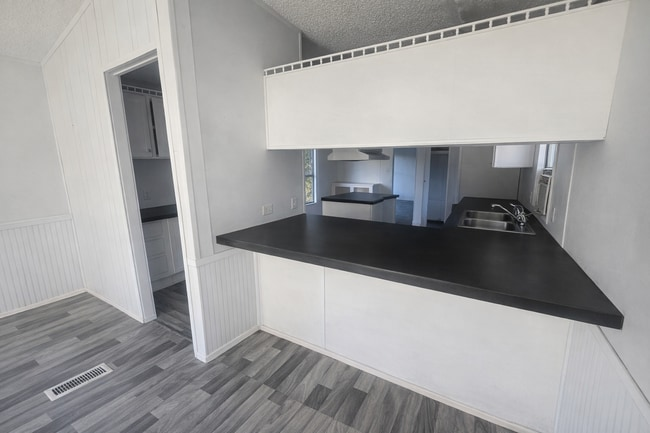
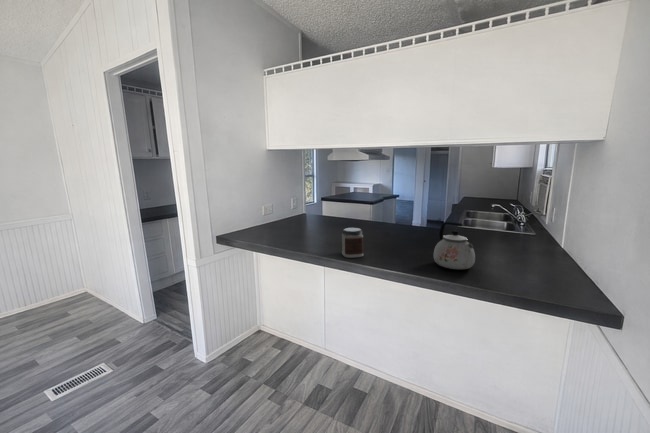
+ kettle (454, 244)
+ jar (352, 242)
